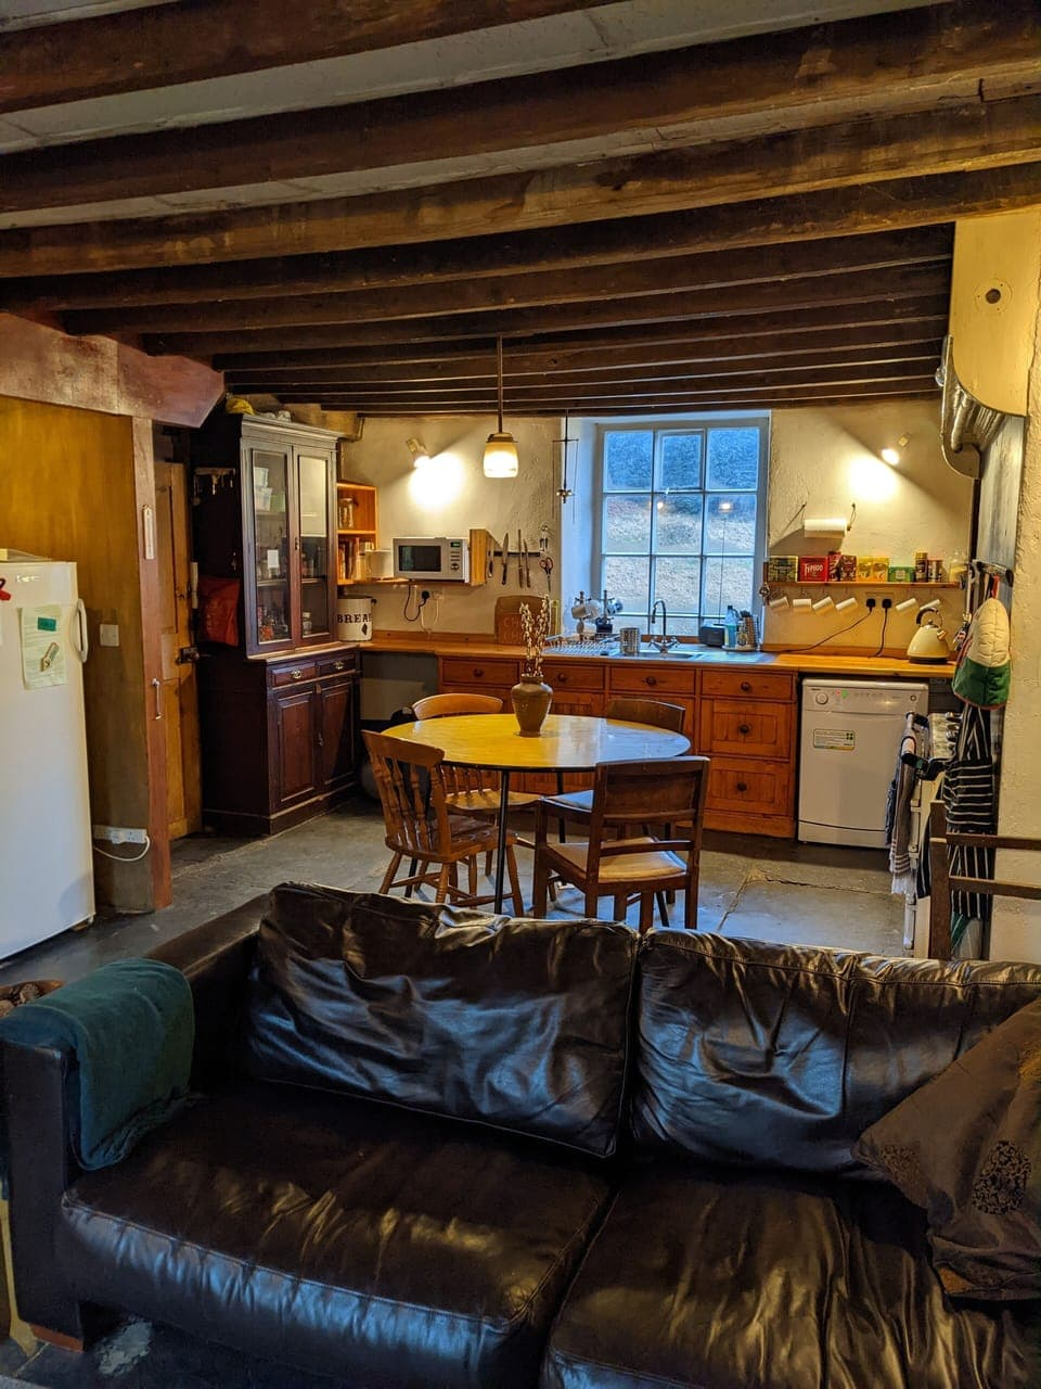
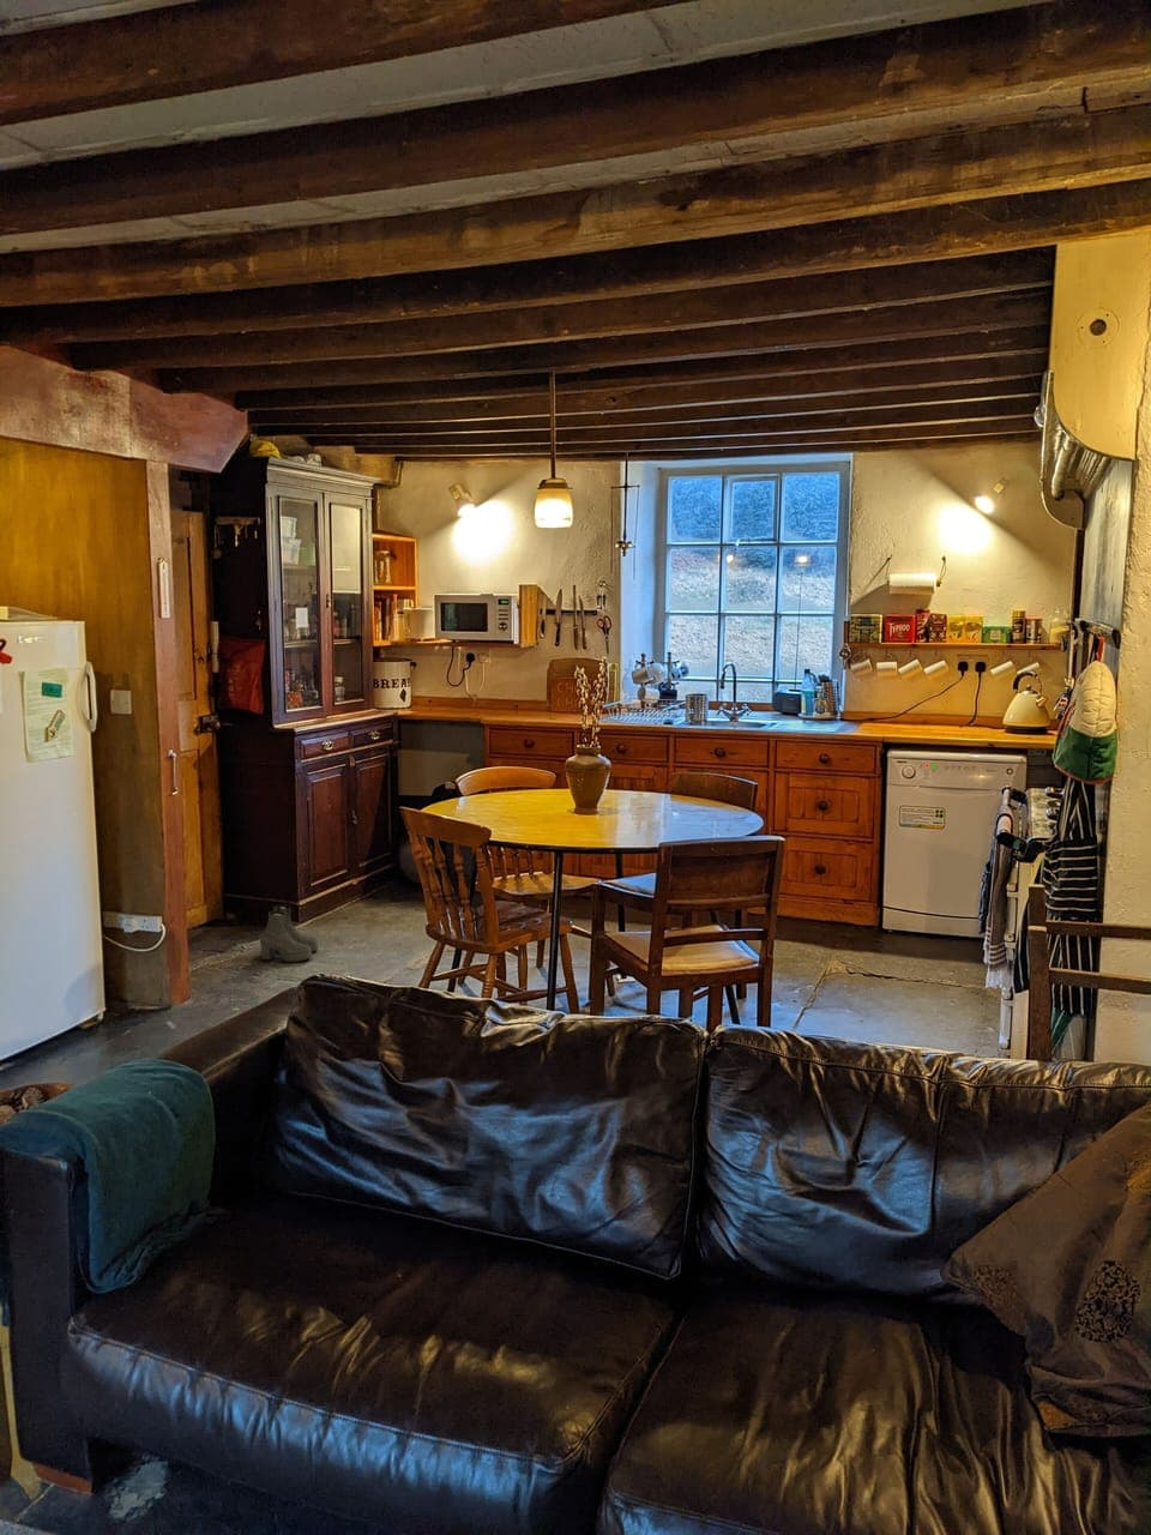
+ boots (288, 932)
